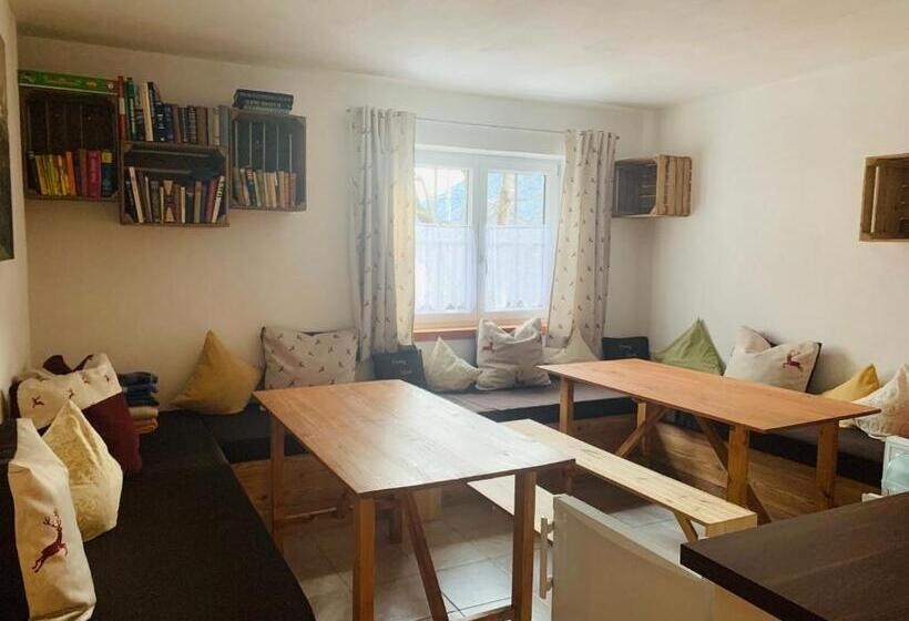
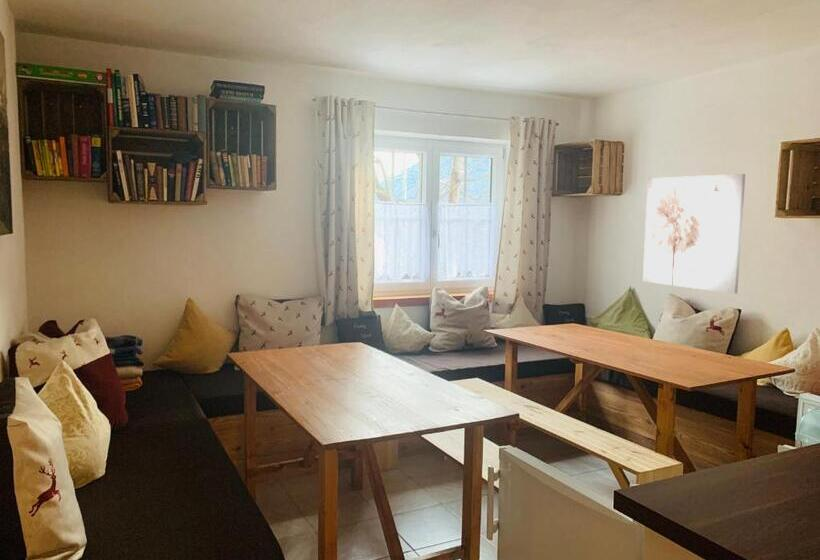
+ wall art (689, 232)
